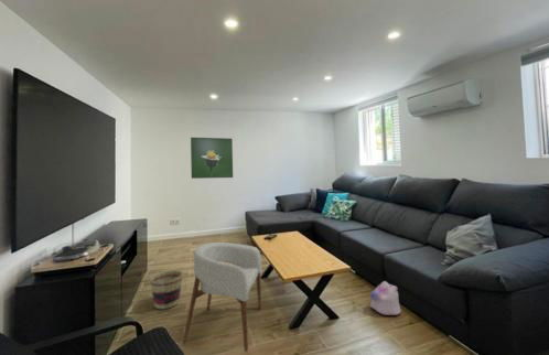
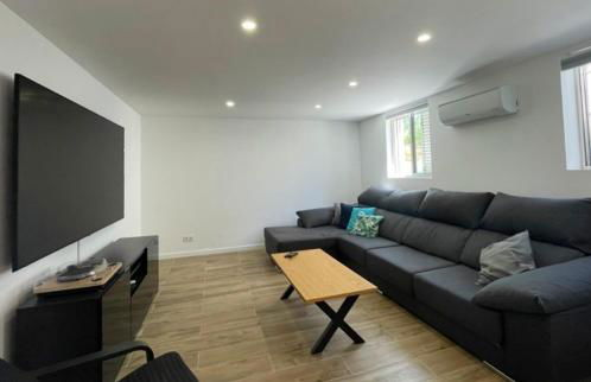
- armchair (228, 286)
- basket (166, 289)
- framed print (212, 158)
- plush toy (384, 297)
